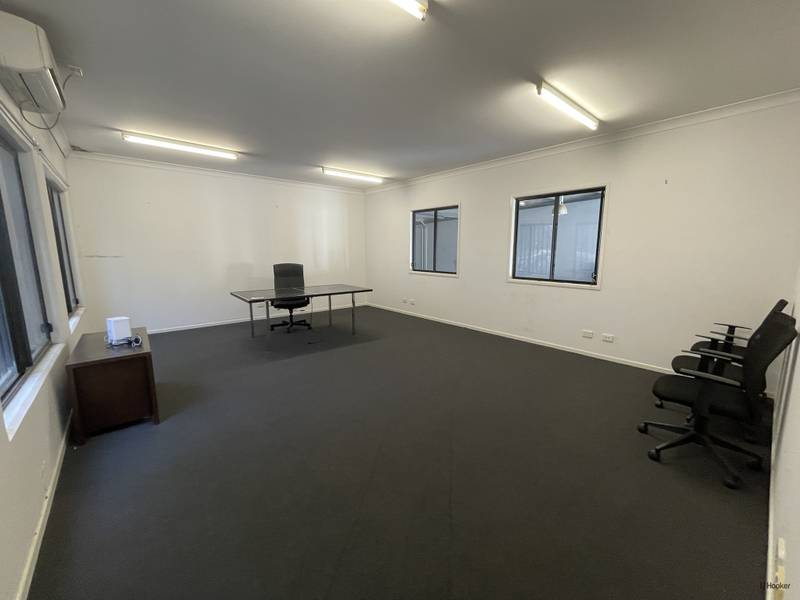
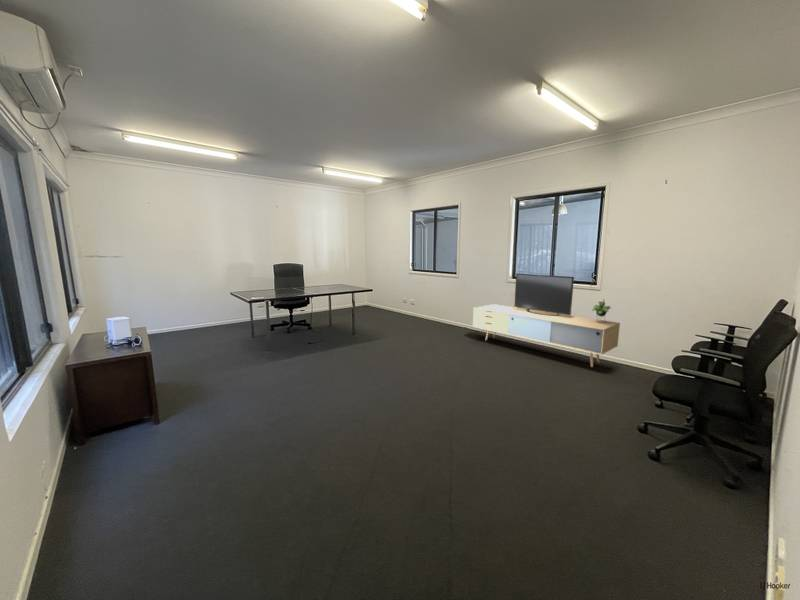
+ media console (539, 313)
